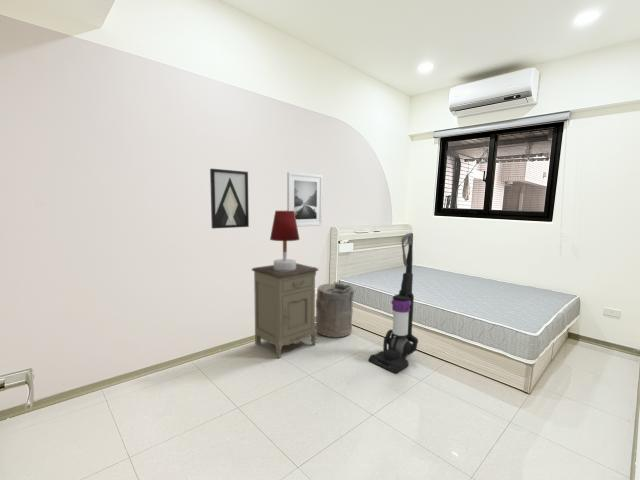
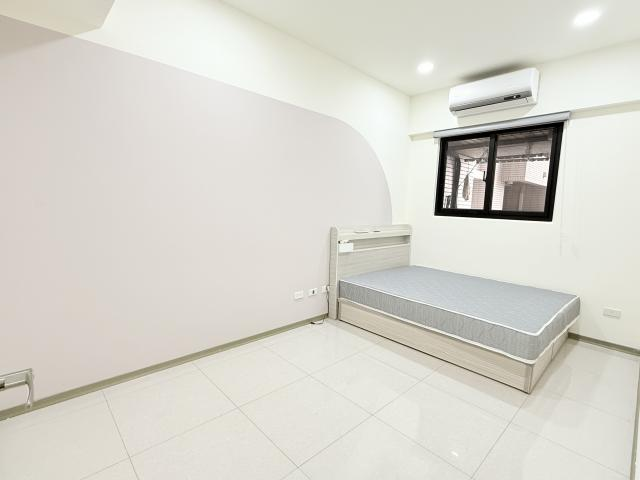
- wall art (230, 199)
- vacuum cleaner (399, 298)
- nightstand (287, 307)
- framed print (305, 200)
- laundry hamper (332, 307)
- table lamp (284, 239)
